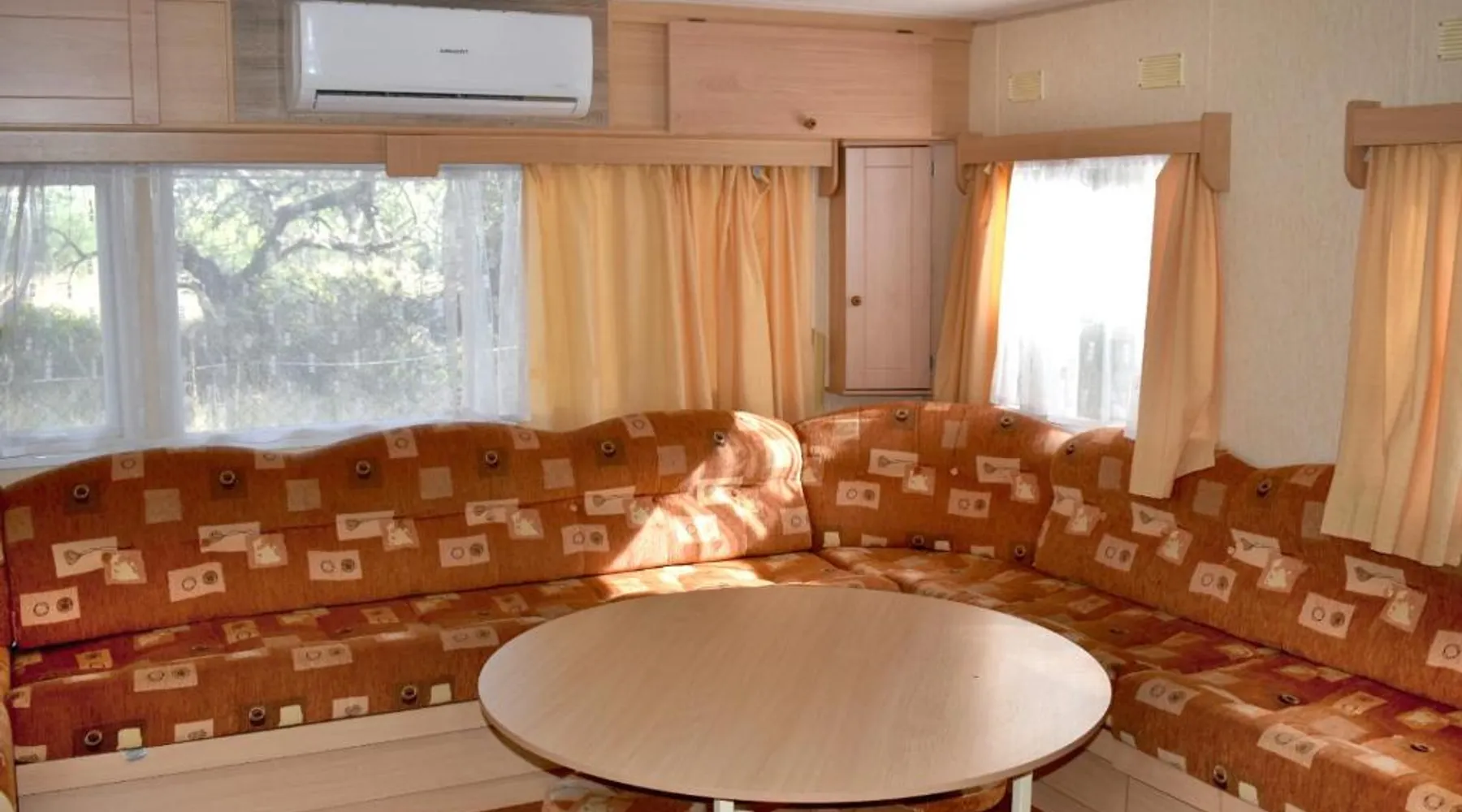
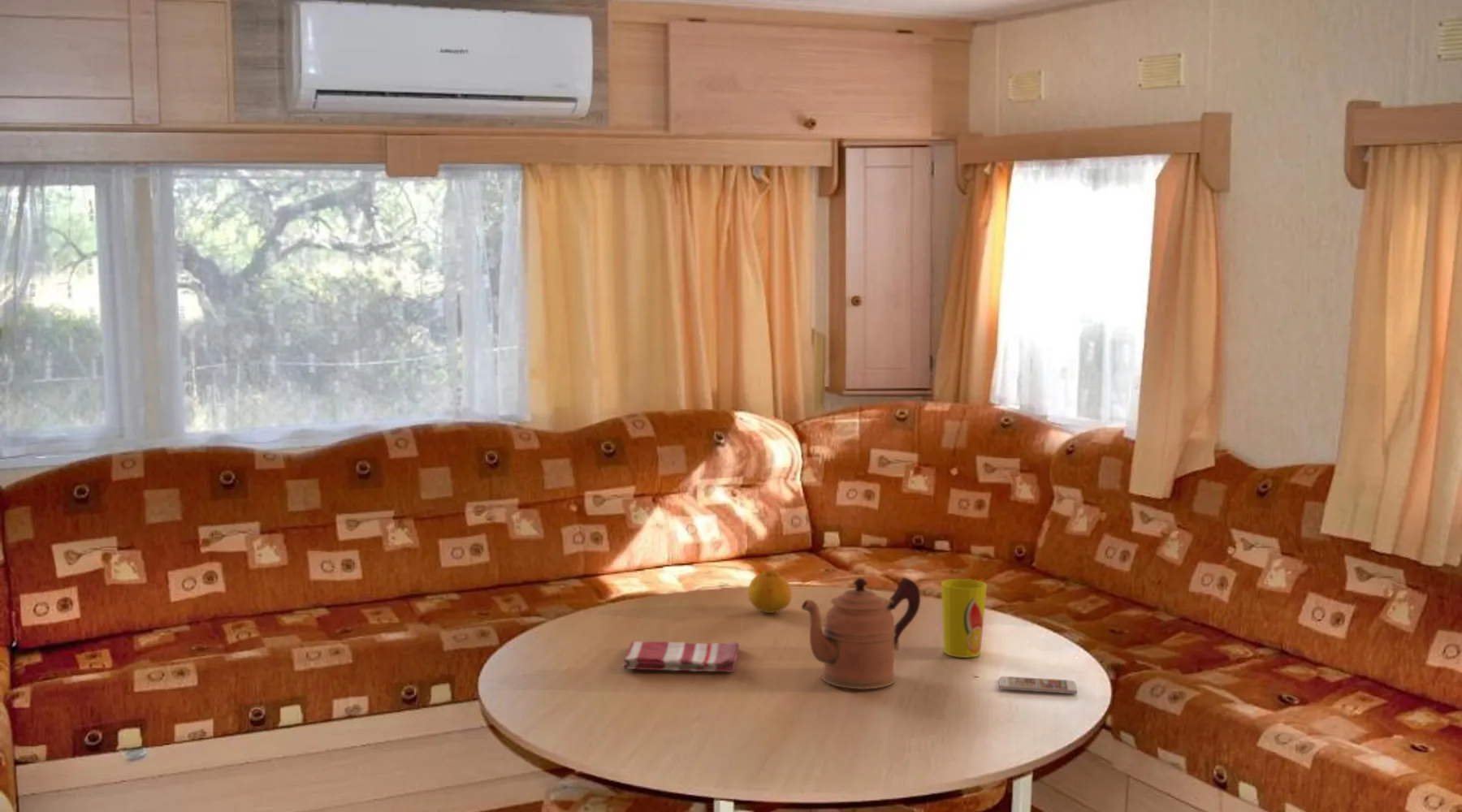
+ cup (962, 618)
+ dish towel (681, 654)
+ smartphone (1037, 685)
+ coffeepot (860, 628)
+ fruit (769, 590)
